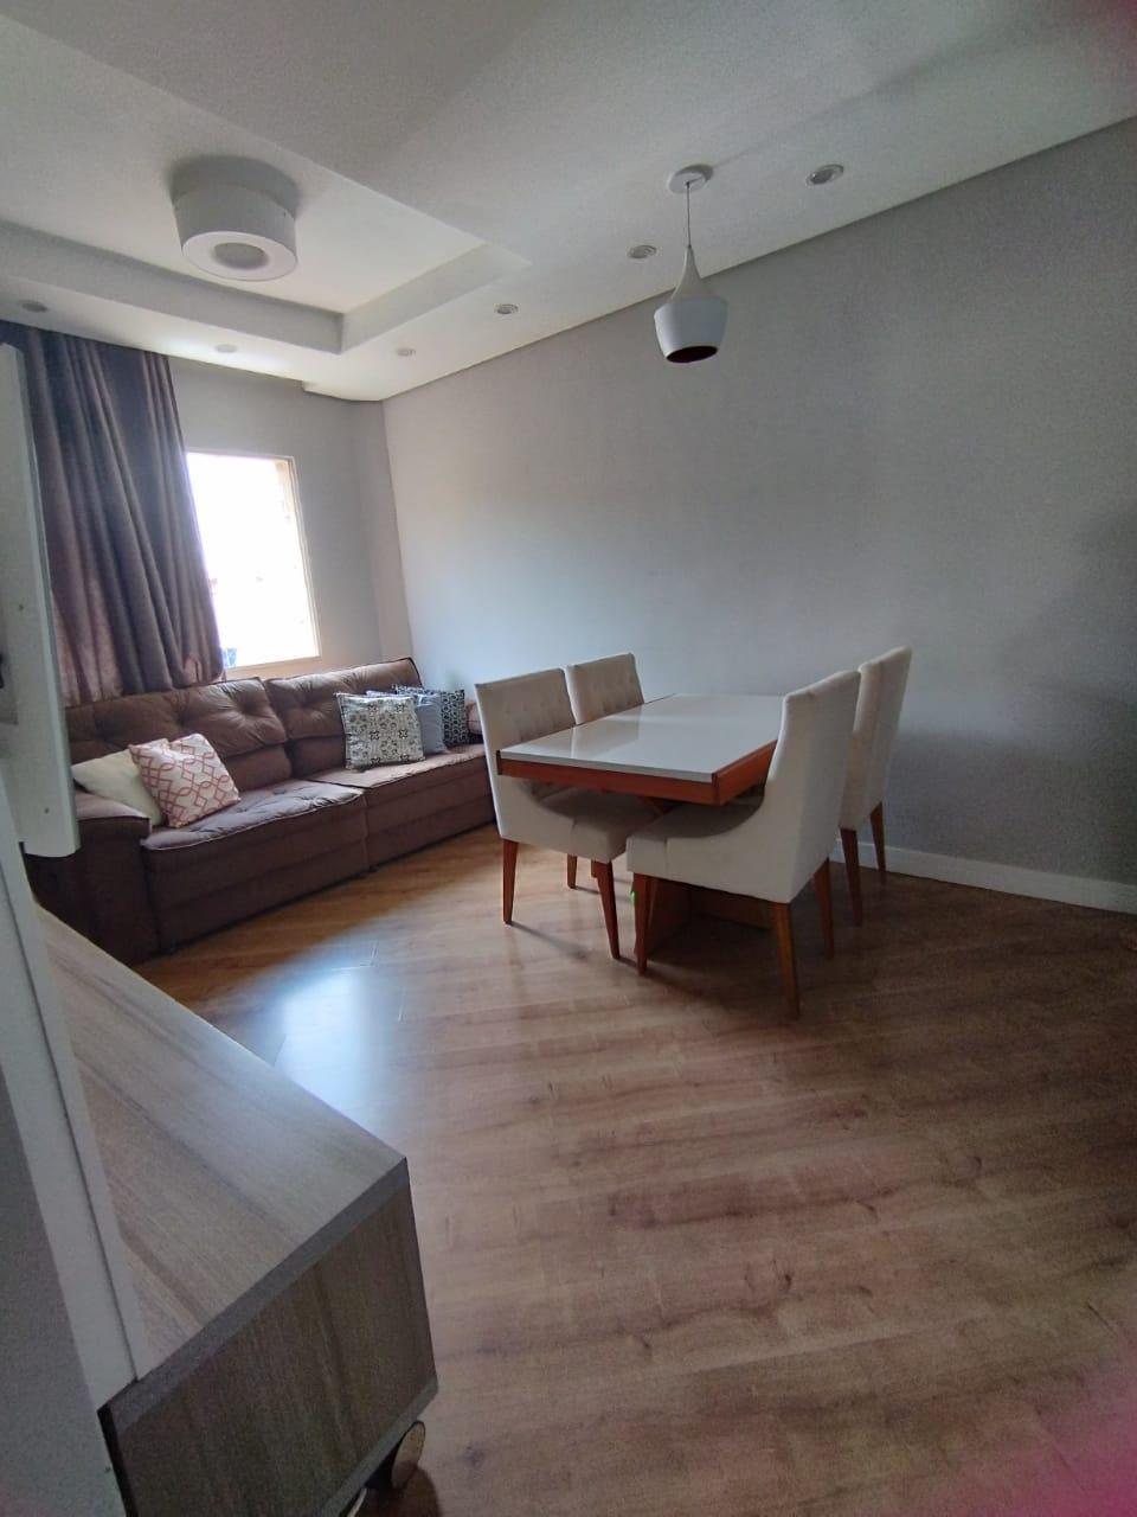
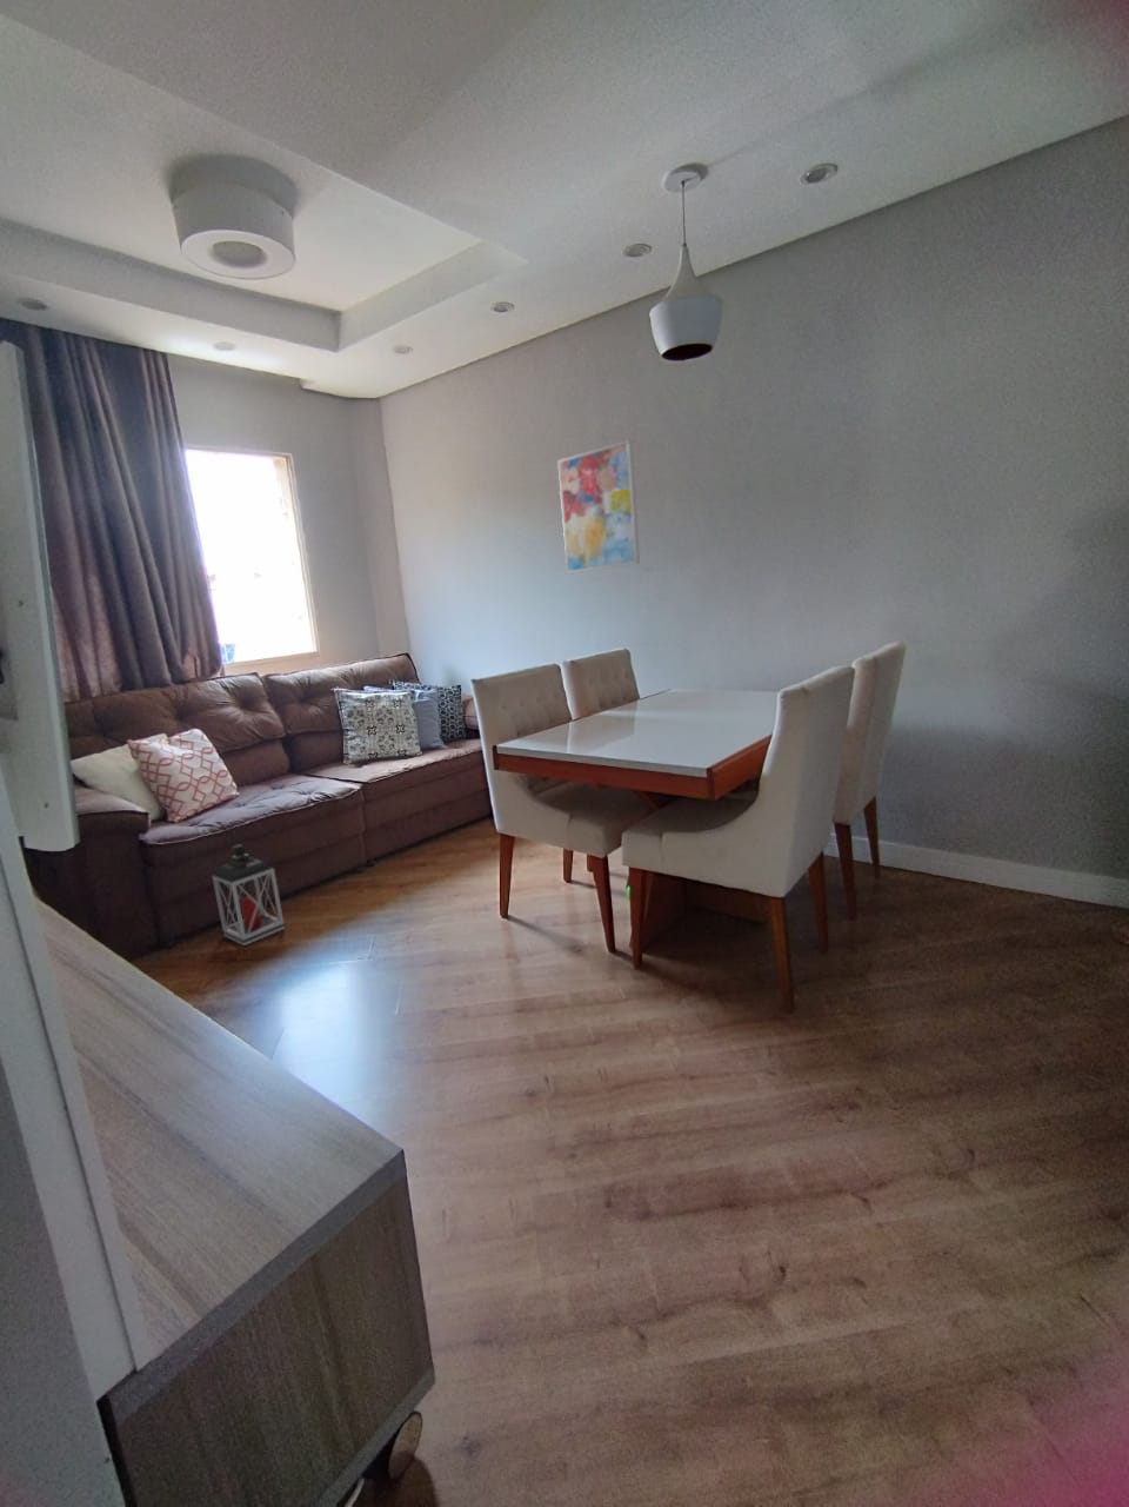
+ lantern (243, 878)
+ wall art (598, 511)
